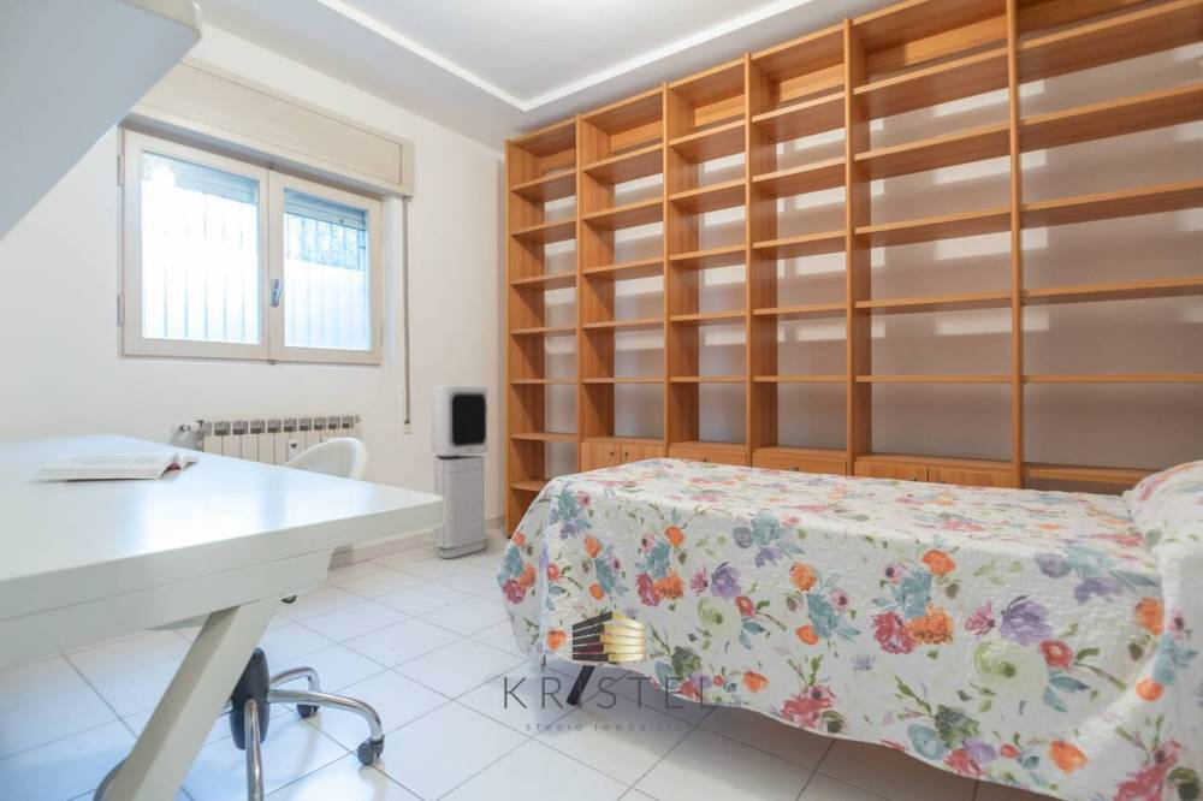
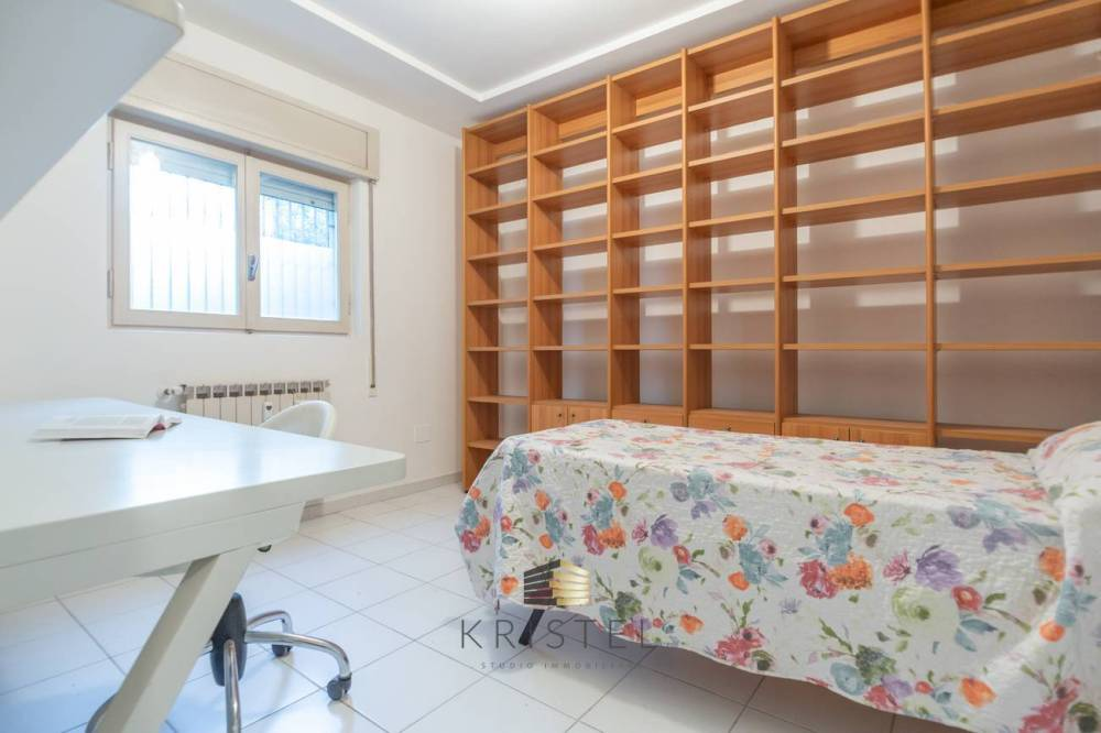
- air purifier (451, 468)
